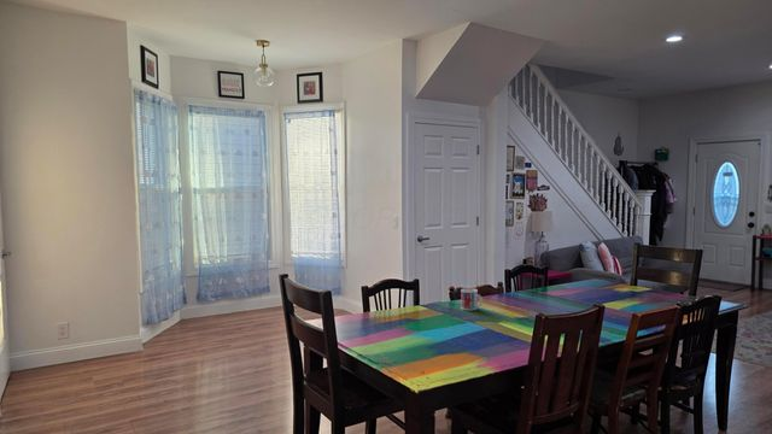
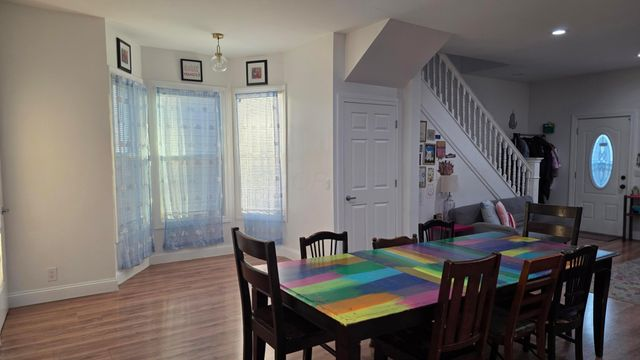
- mug (472, 299)
